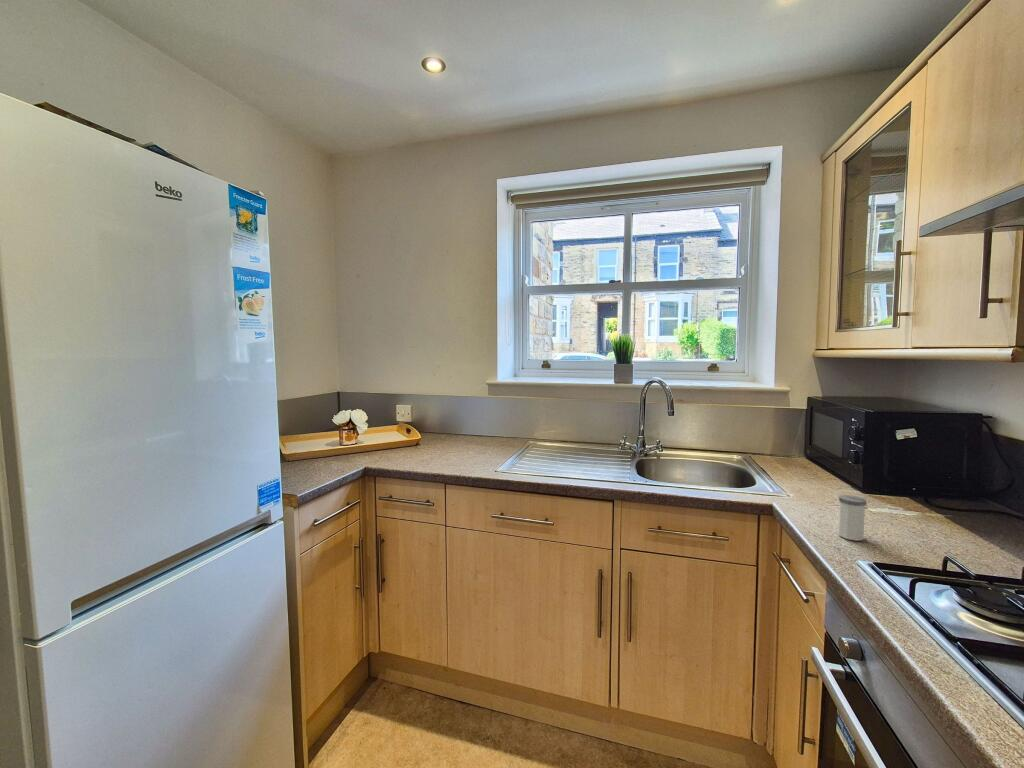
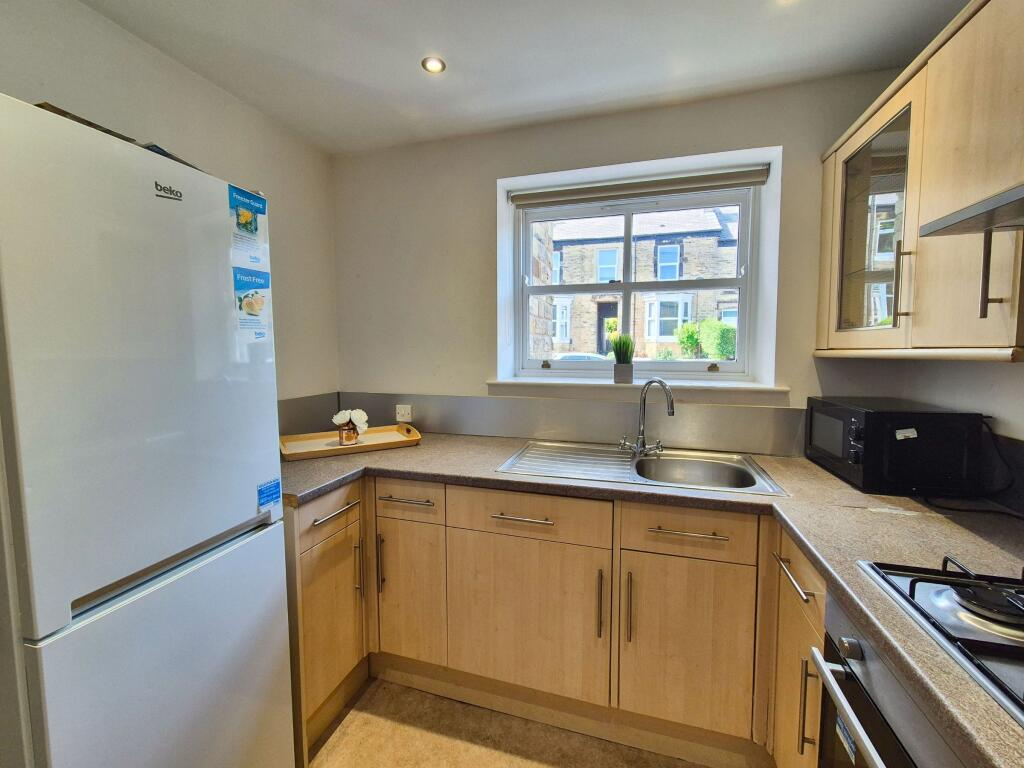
- salt shaker (851, 517)
